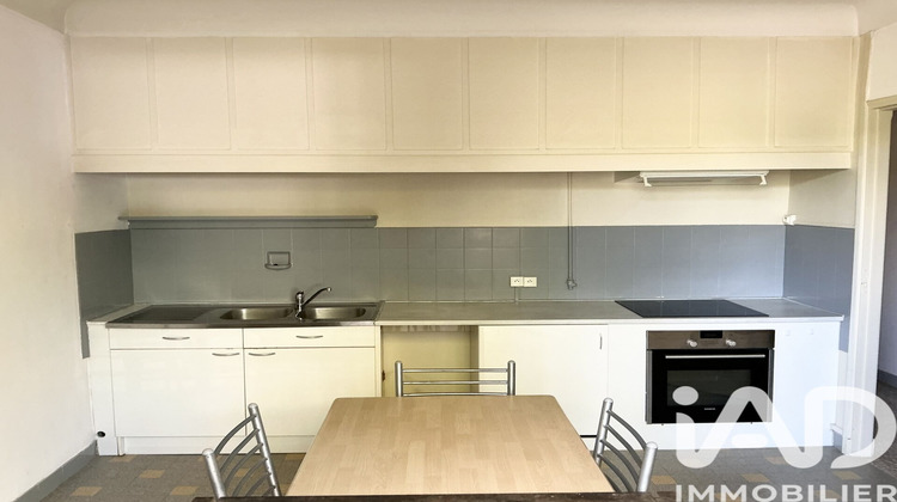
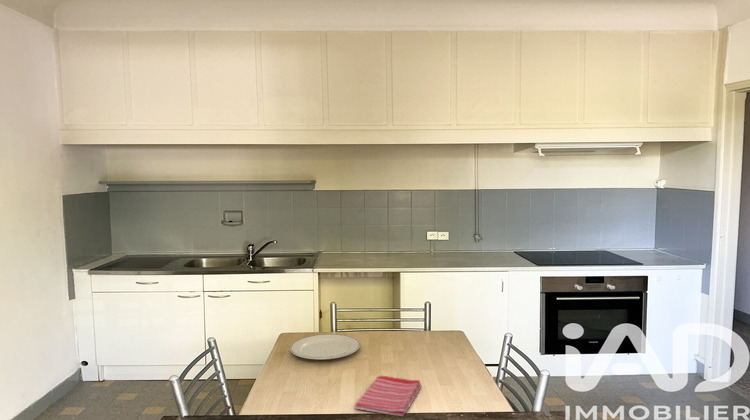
+ dish towel (389, 393)
+ chinaware (325, 348)
